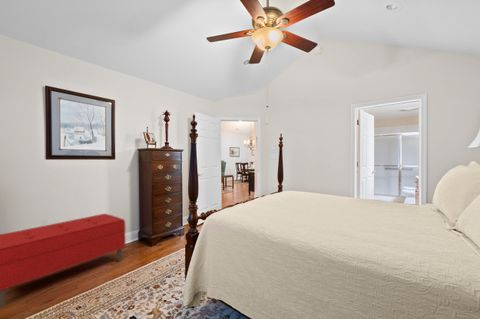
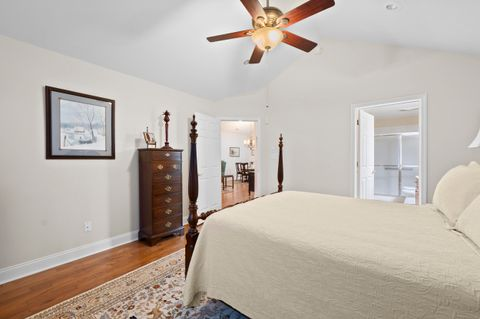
- bench (63, 250)
